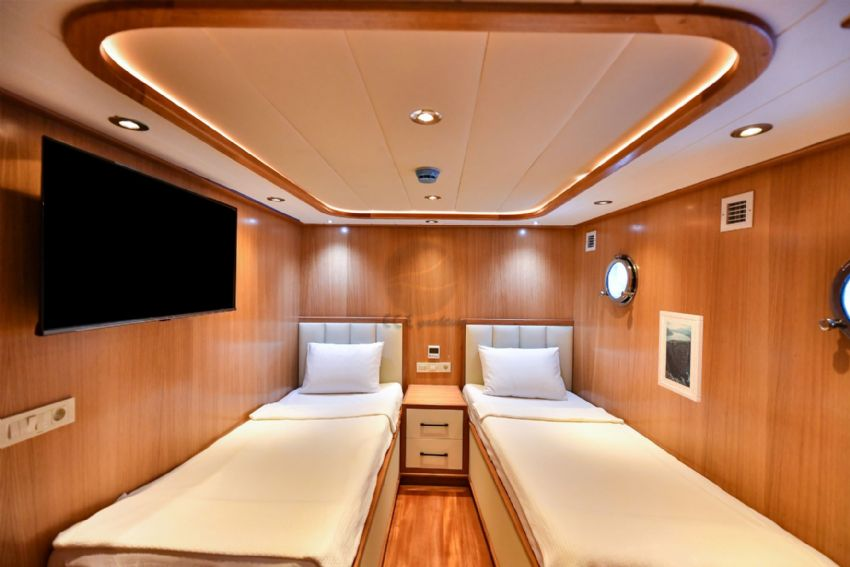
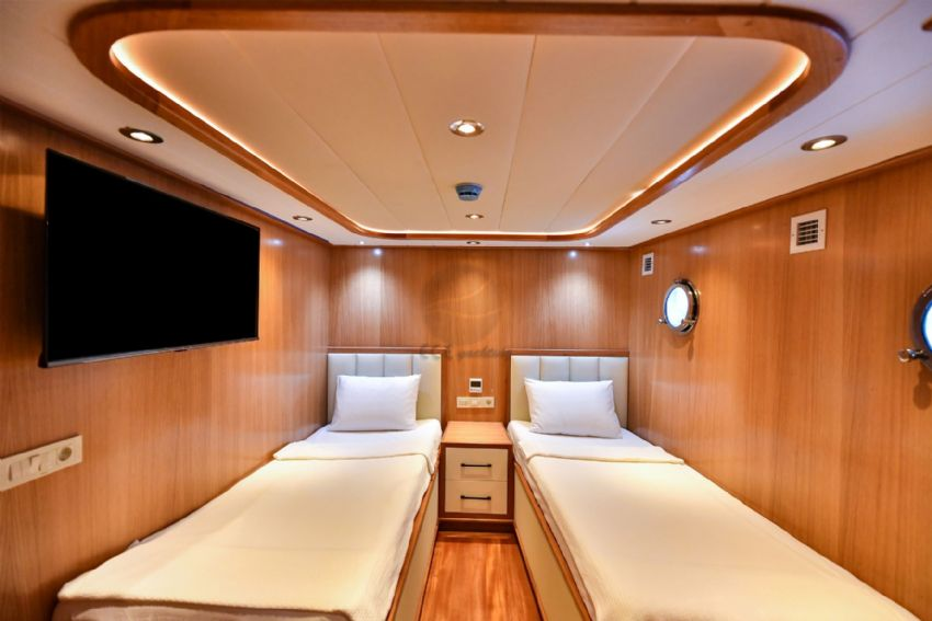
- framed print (678, 353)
